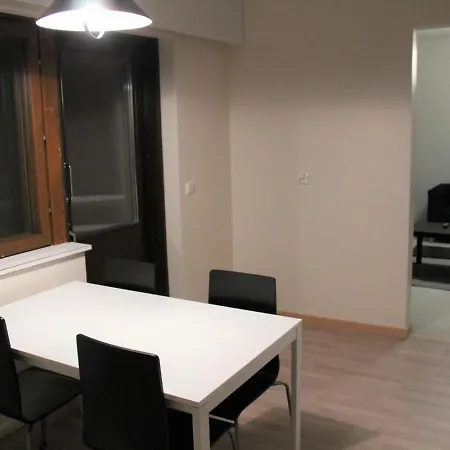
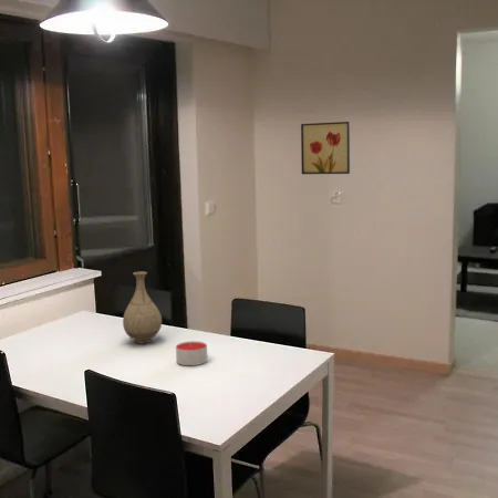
+ vase (141, 307)
+ wall art (325, 148)
+ candle (191, 352)
